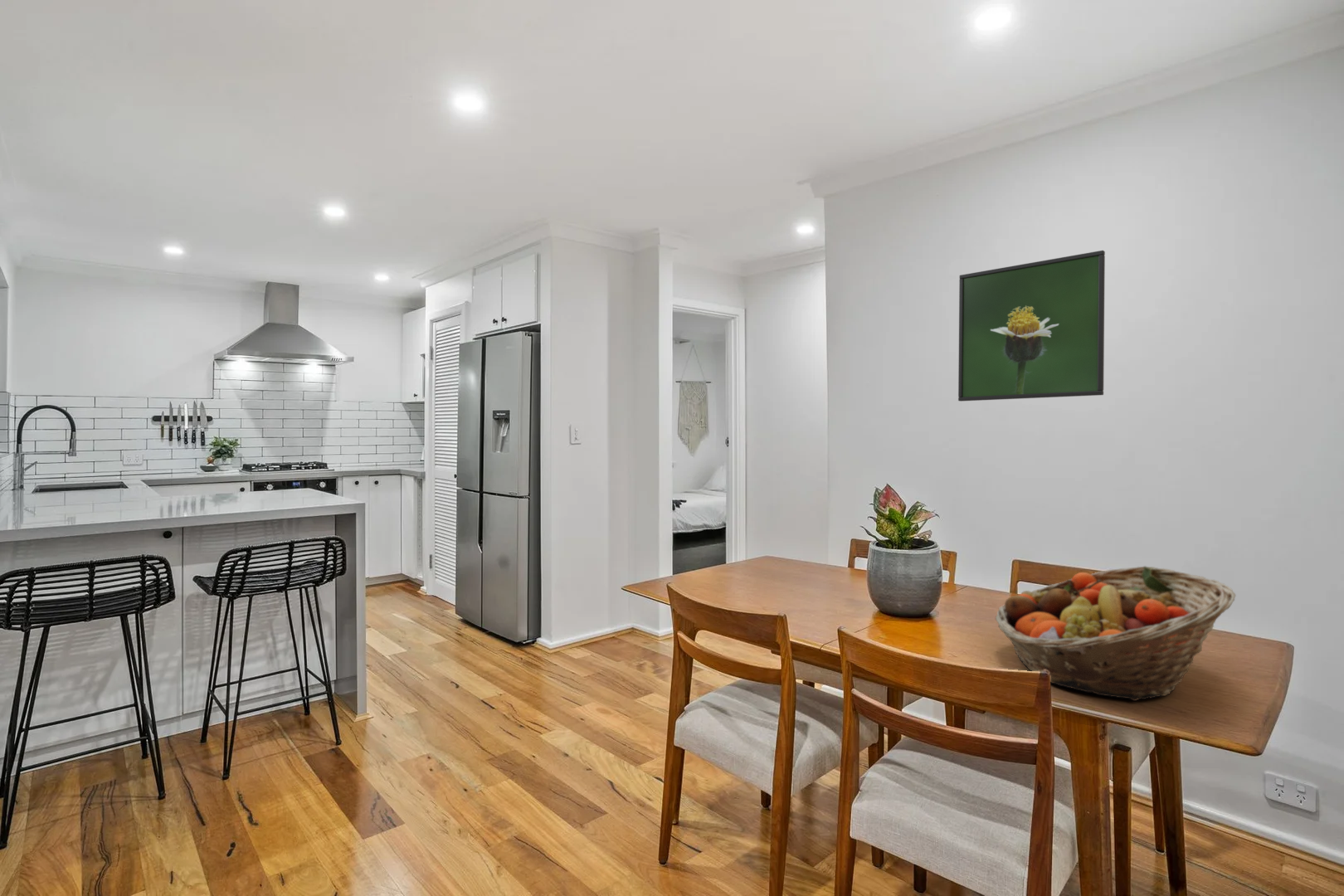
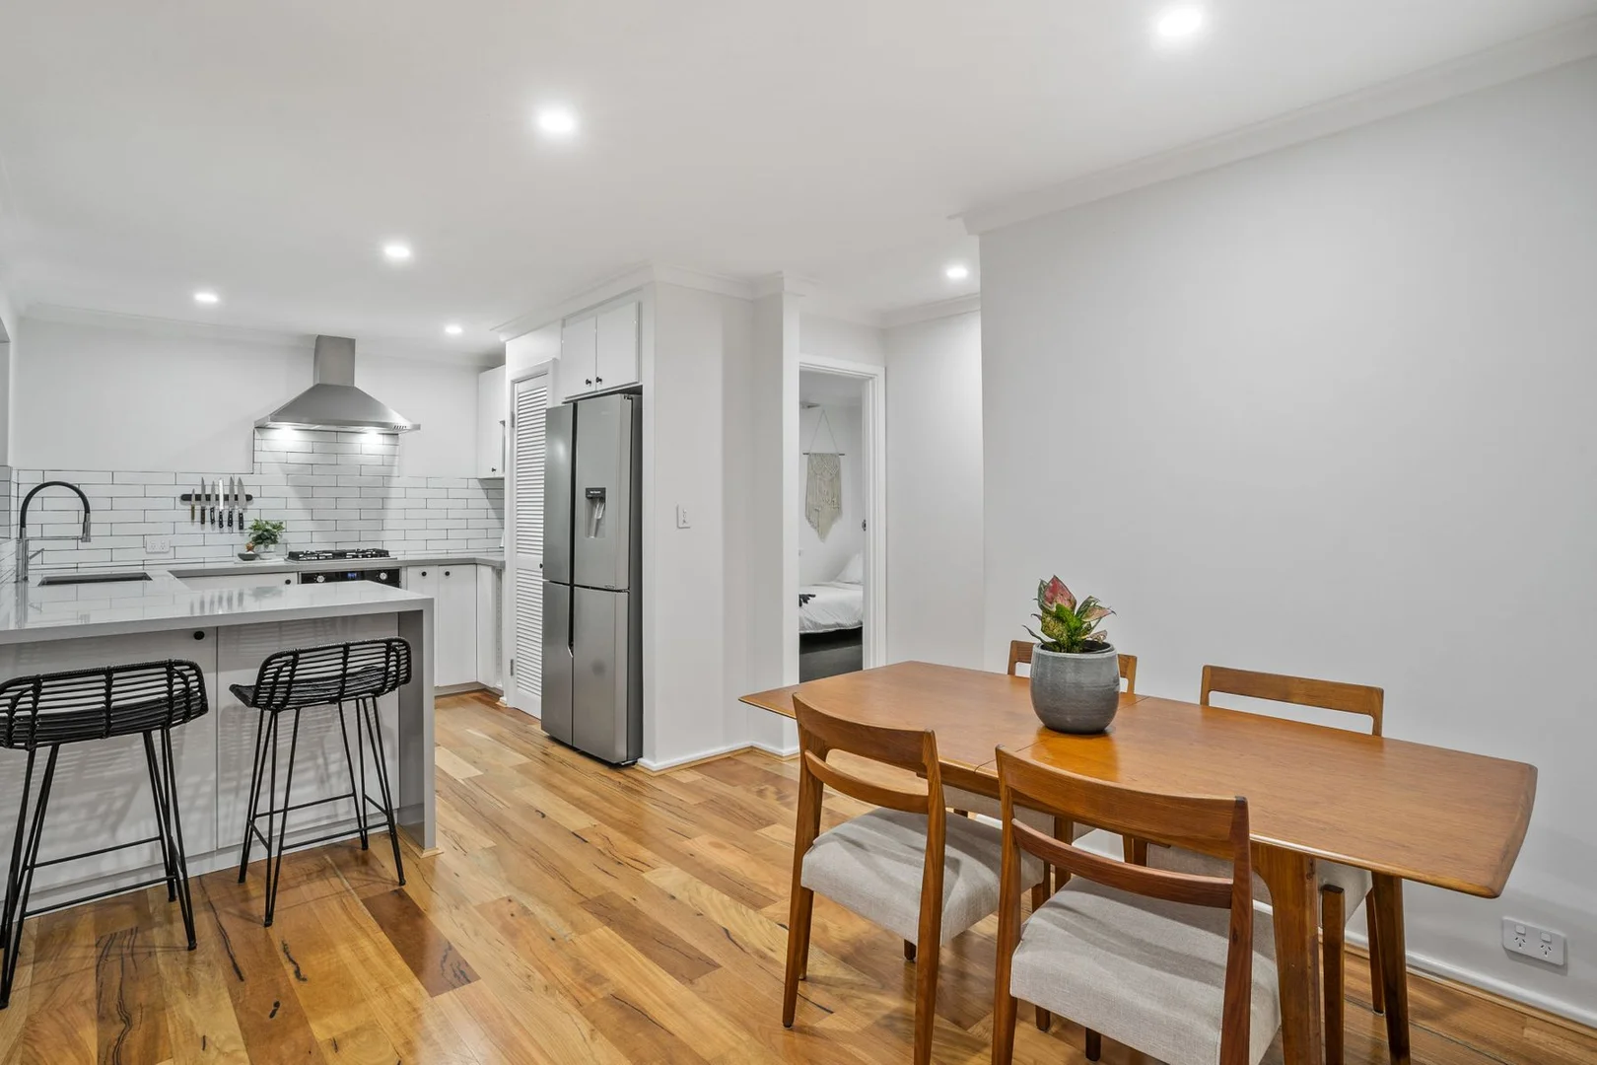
- fruit basket (1104, 622)
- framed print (1026, 331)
